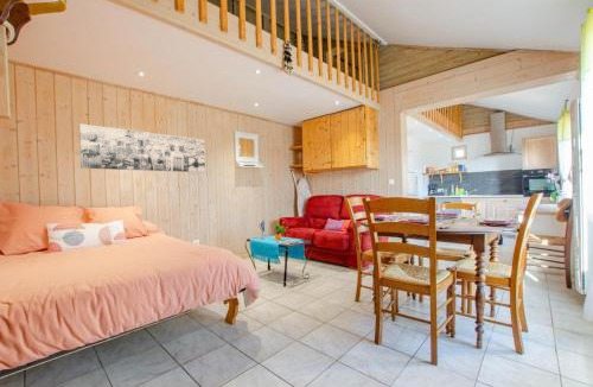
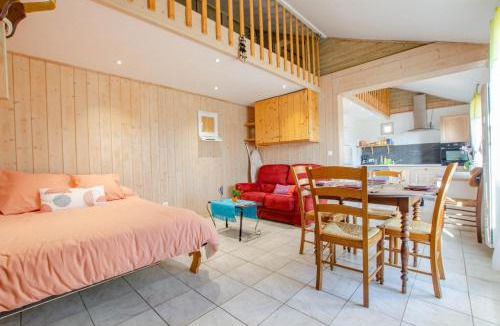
- wall art (151, 151)
